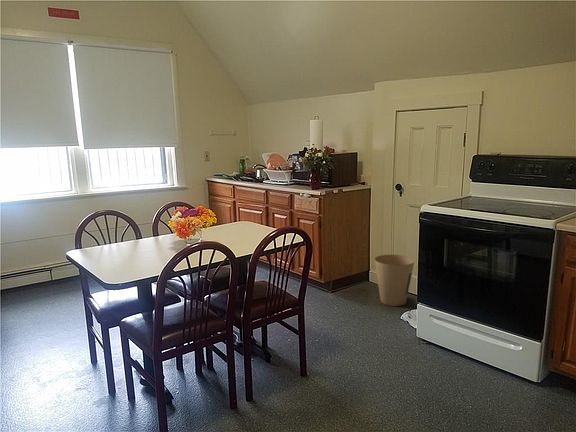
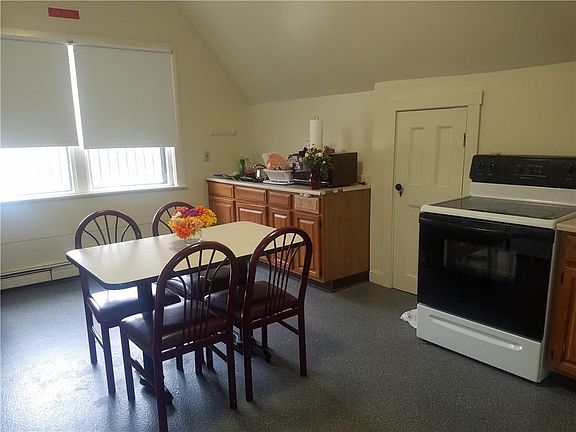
- trash can (393, 280)
